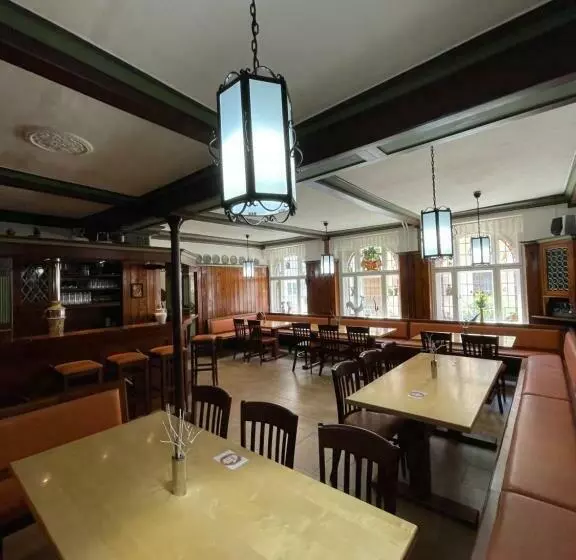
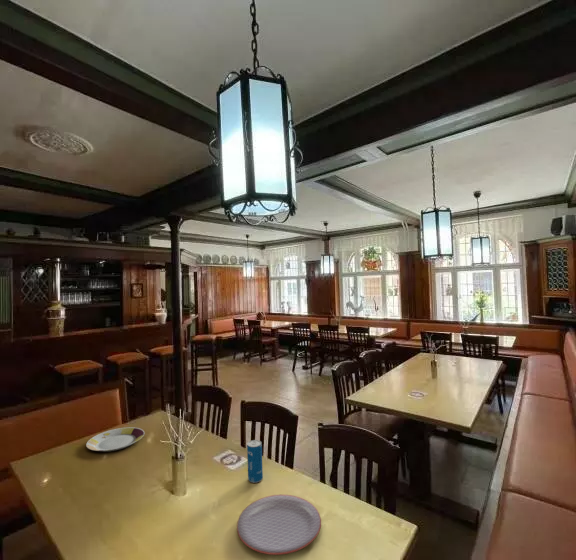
+ plate (116, 440)
+ plate (279, 523)
+ beverage can (254, 461)
